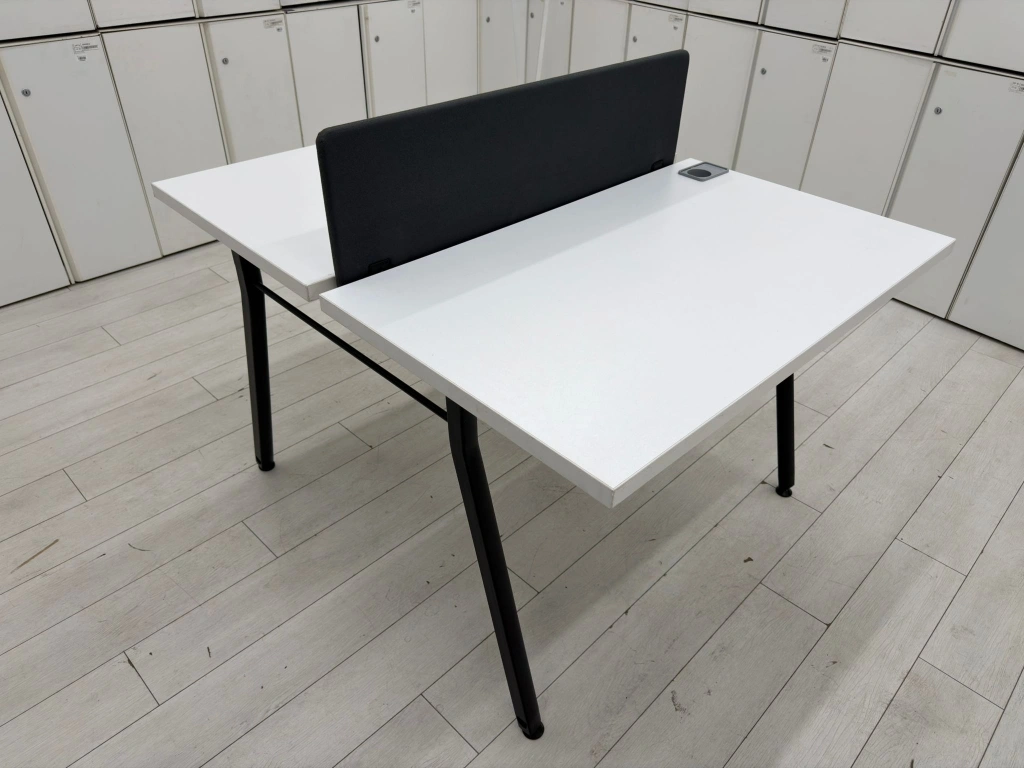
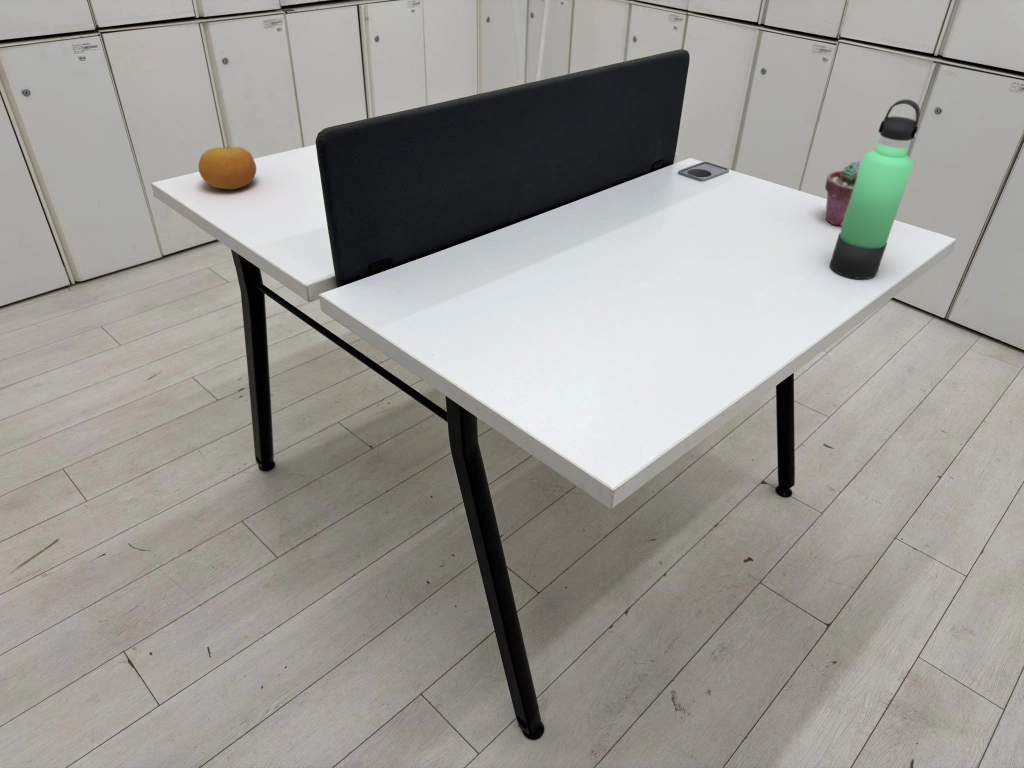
+ thermos bottle (878, 190)
+ potted succulent (849, 191)
+ fruit (227, 166)
